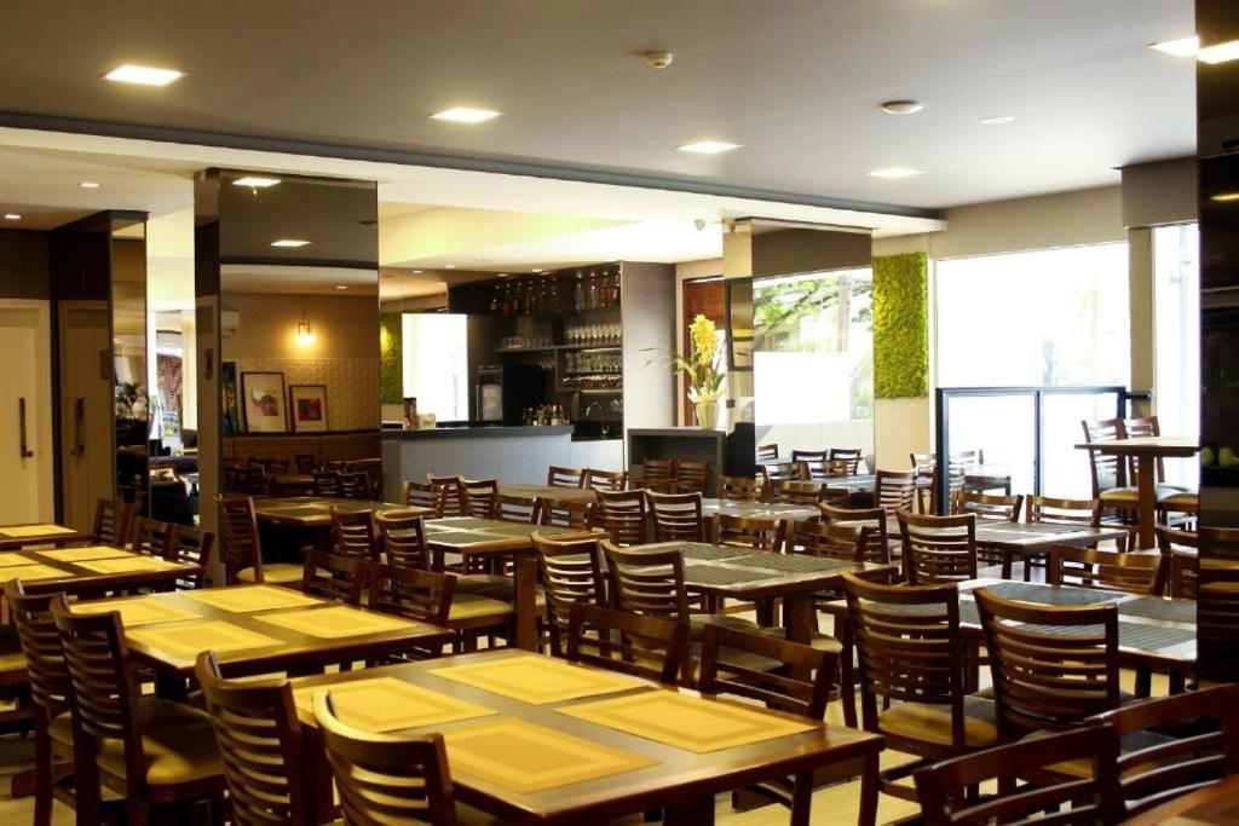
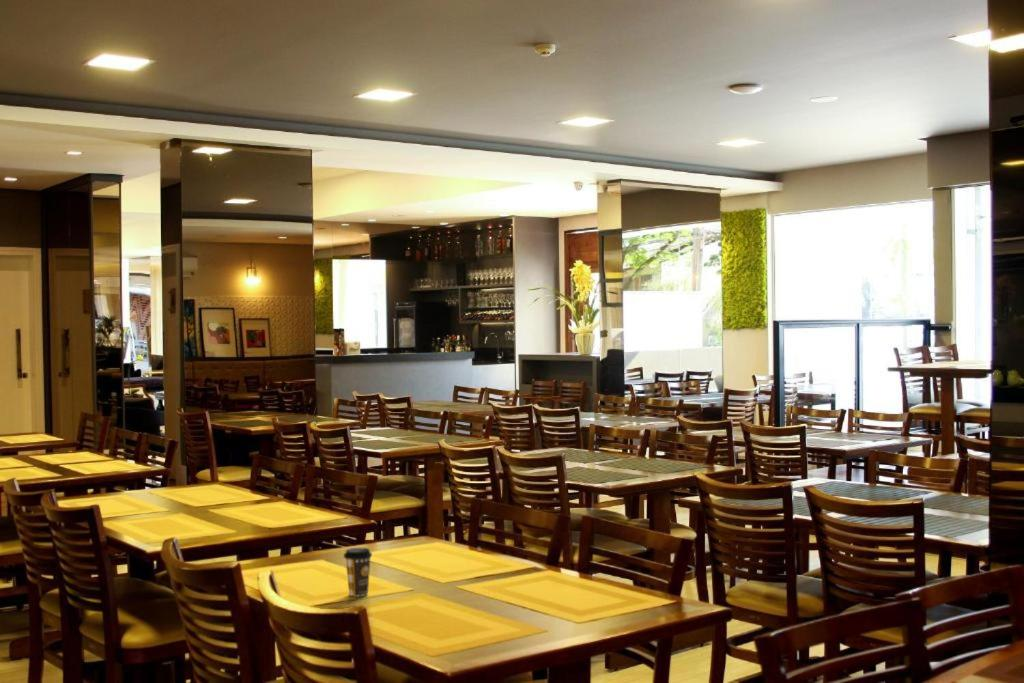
+ coffee cup (358, 572)
